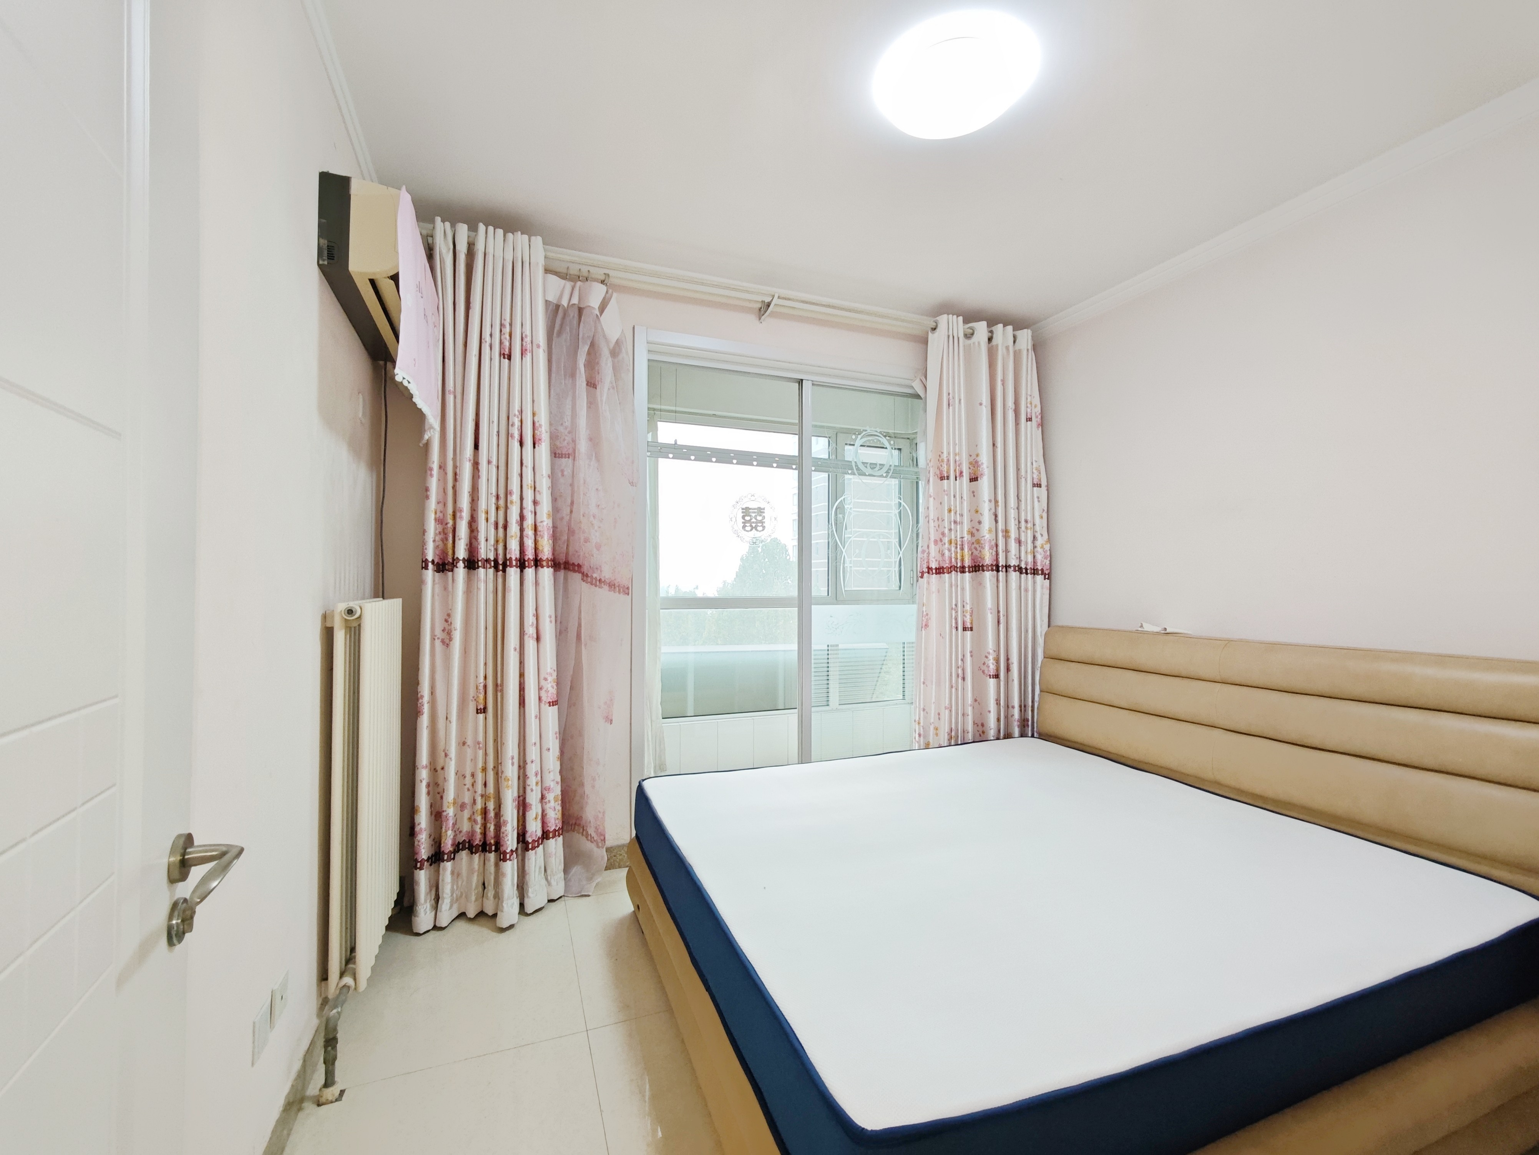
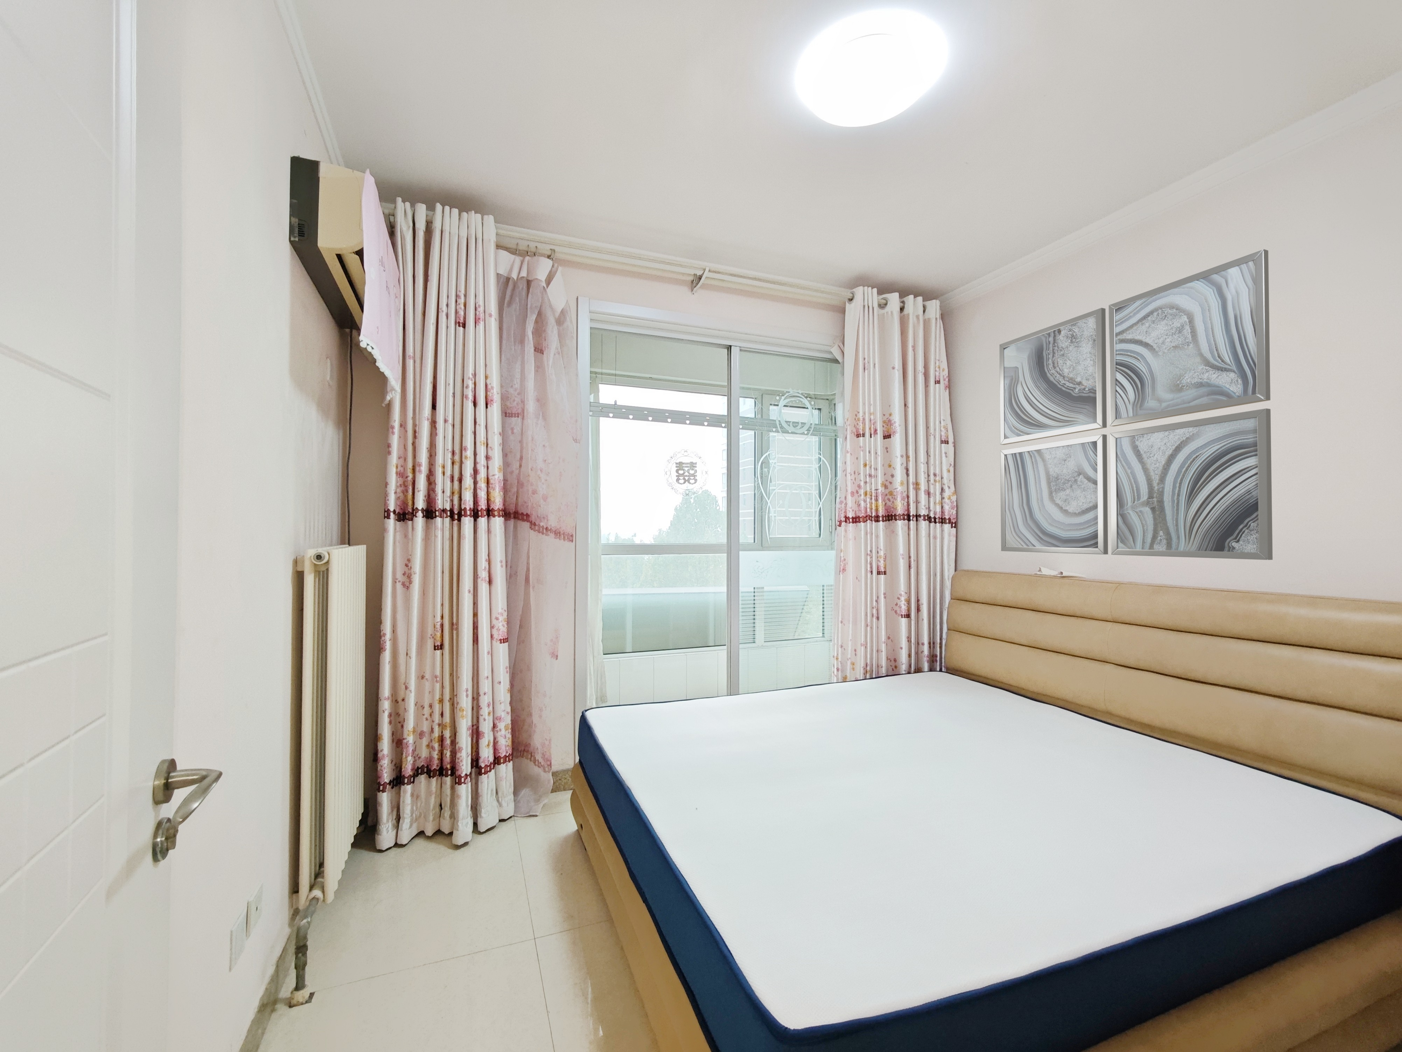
+ wall art (1107, 428)
